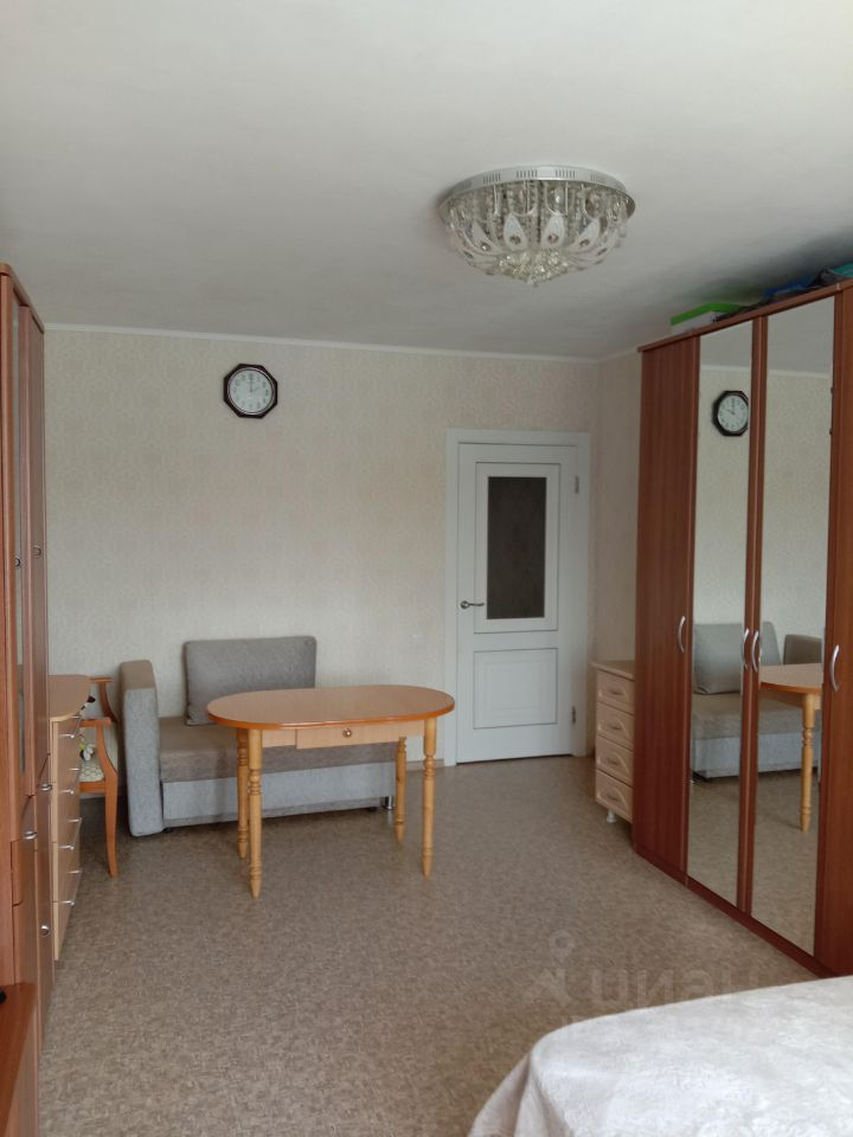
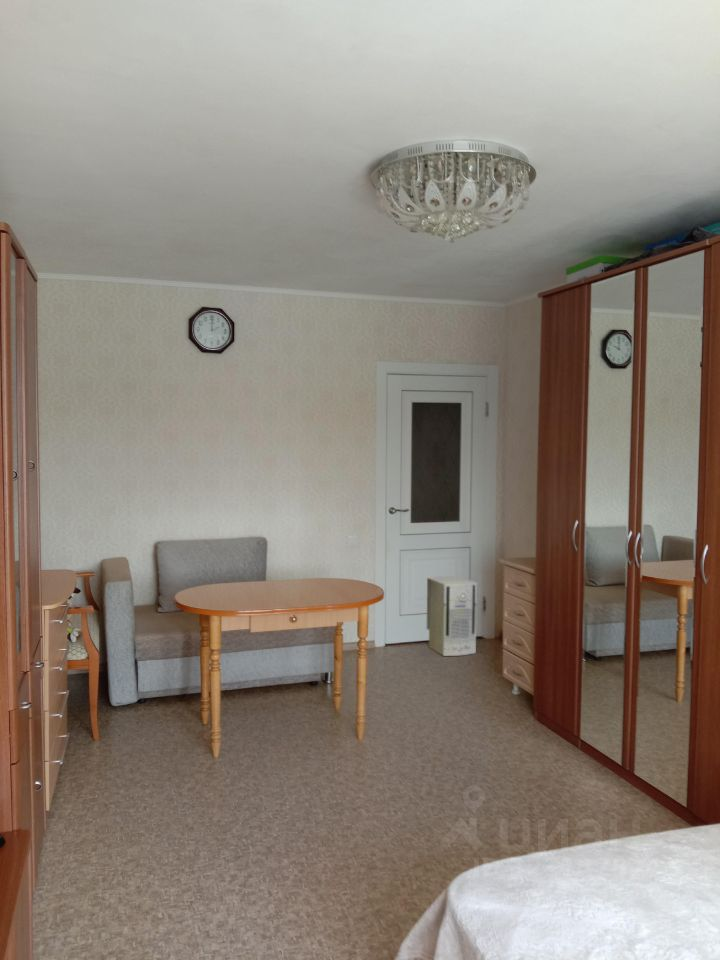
+ air purifier (451, 614)
